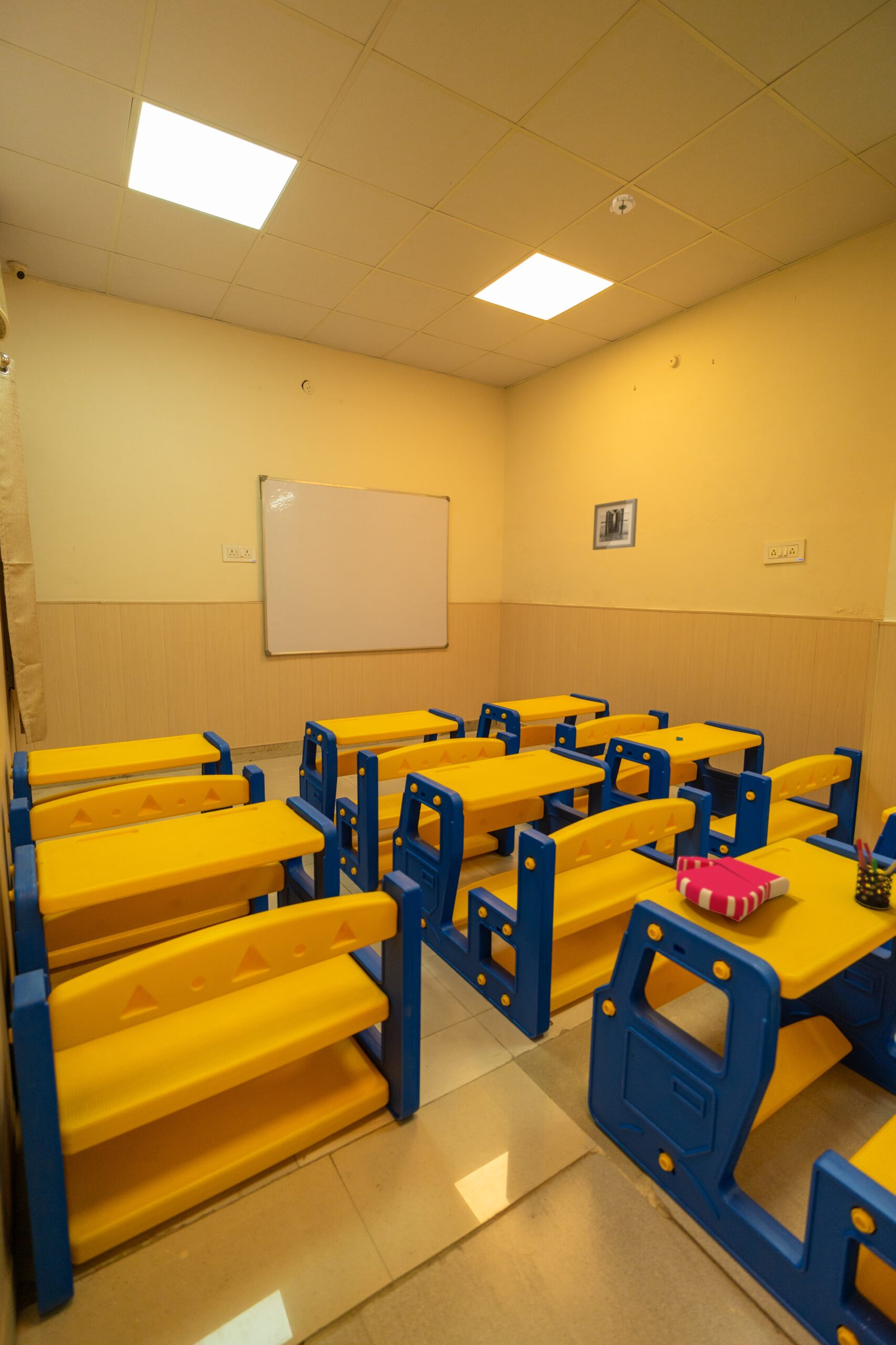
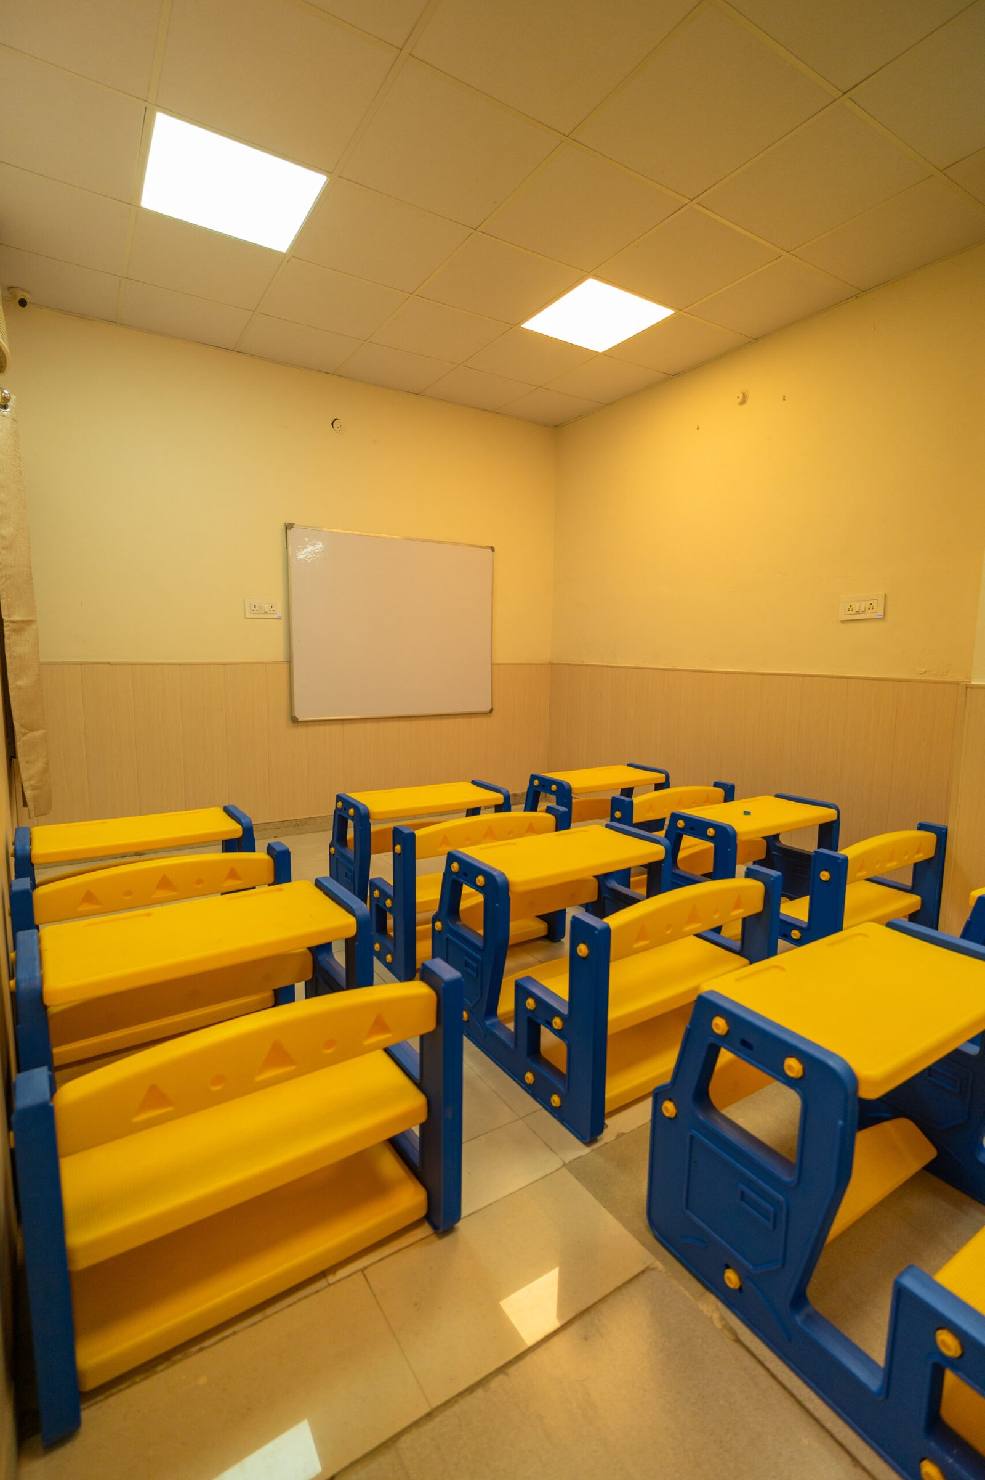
- pen holder (872, 873)
- wall art (614, 525)
- book (719, 881)
- smoke detector (622, 204)
